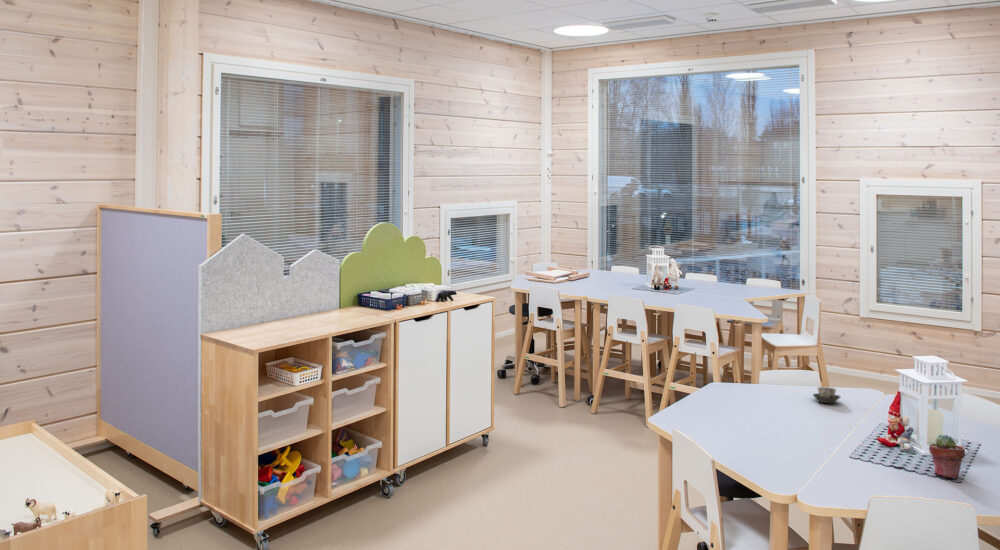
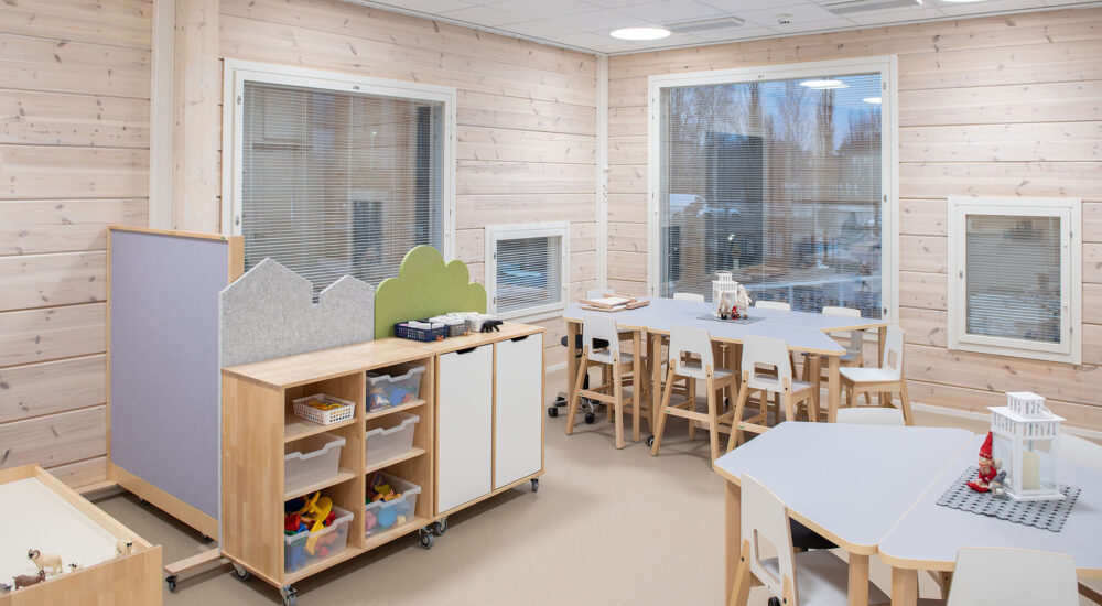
- cup (826, 395)
- potted succulent (946, 454)
